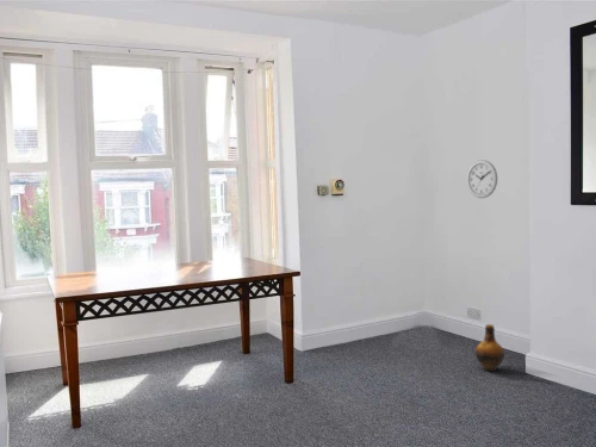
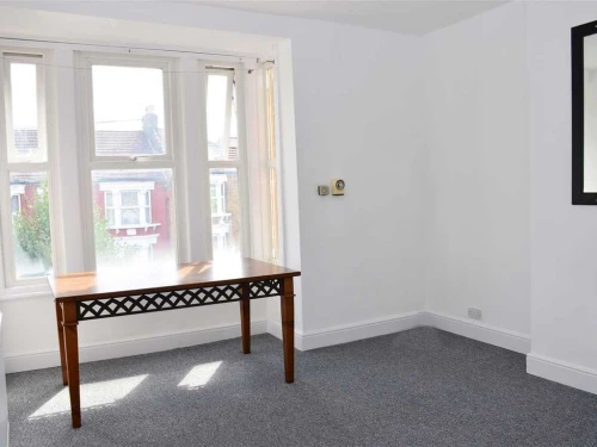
- ceramic jug (489, 347)
- wall clock (480, 179)
